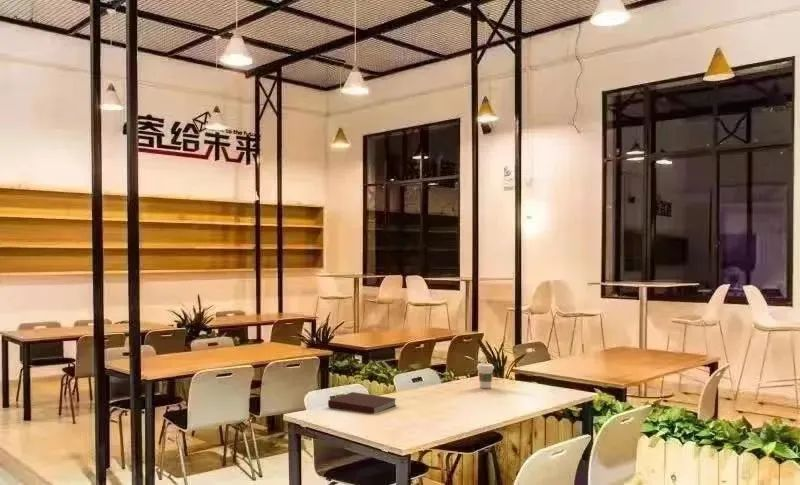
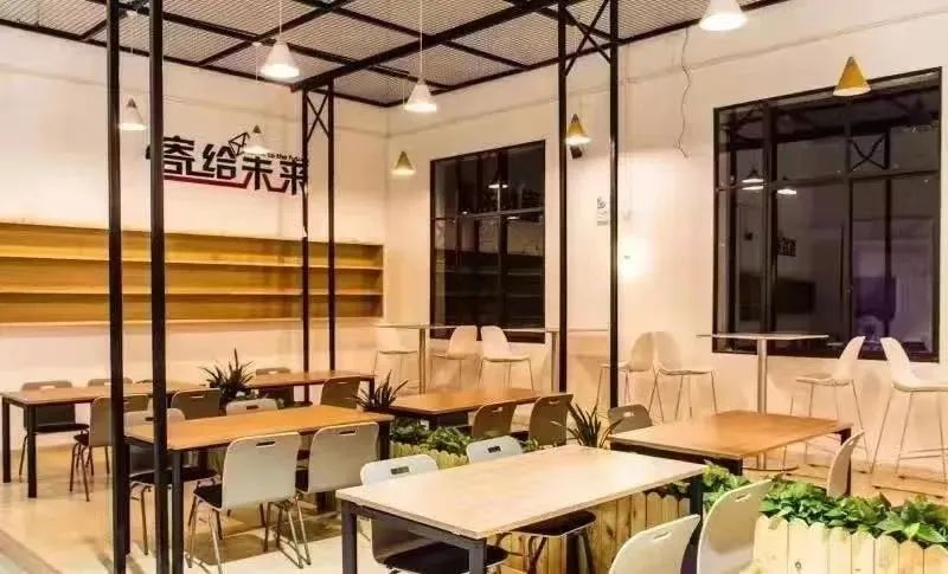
- notebook (362, 402)
- coffee cup (485, 375)
